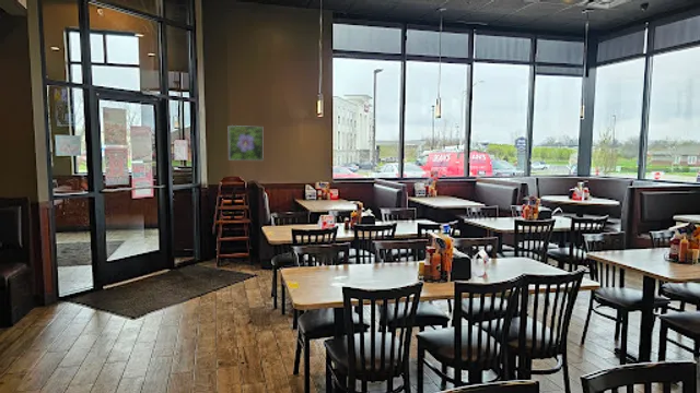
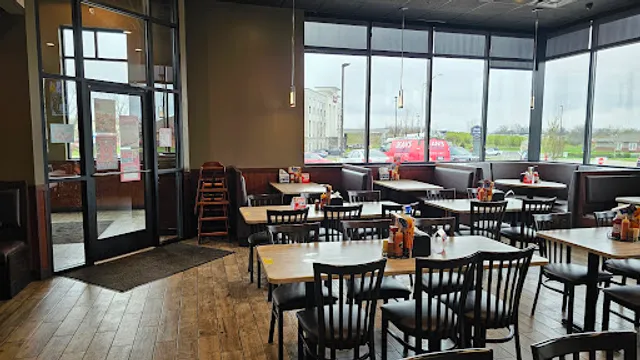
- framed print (245, 143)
